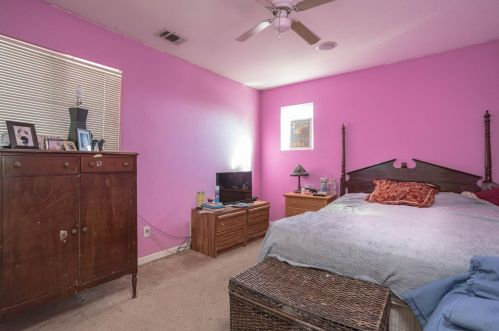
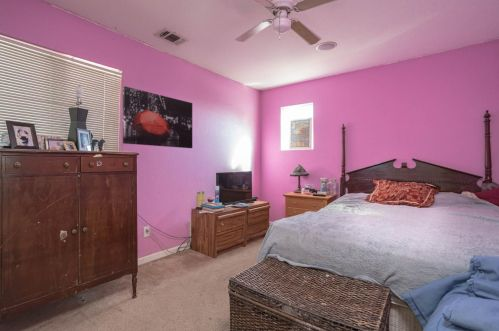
+ wall art (161, 120)
